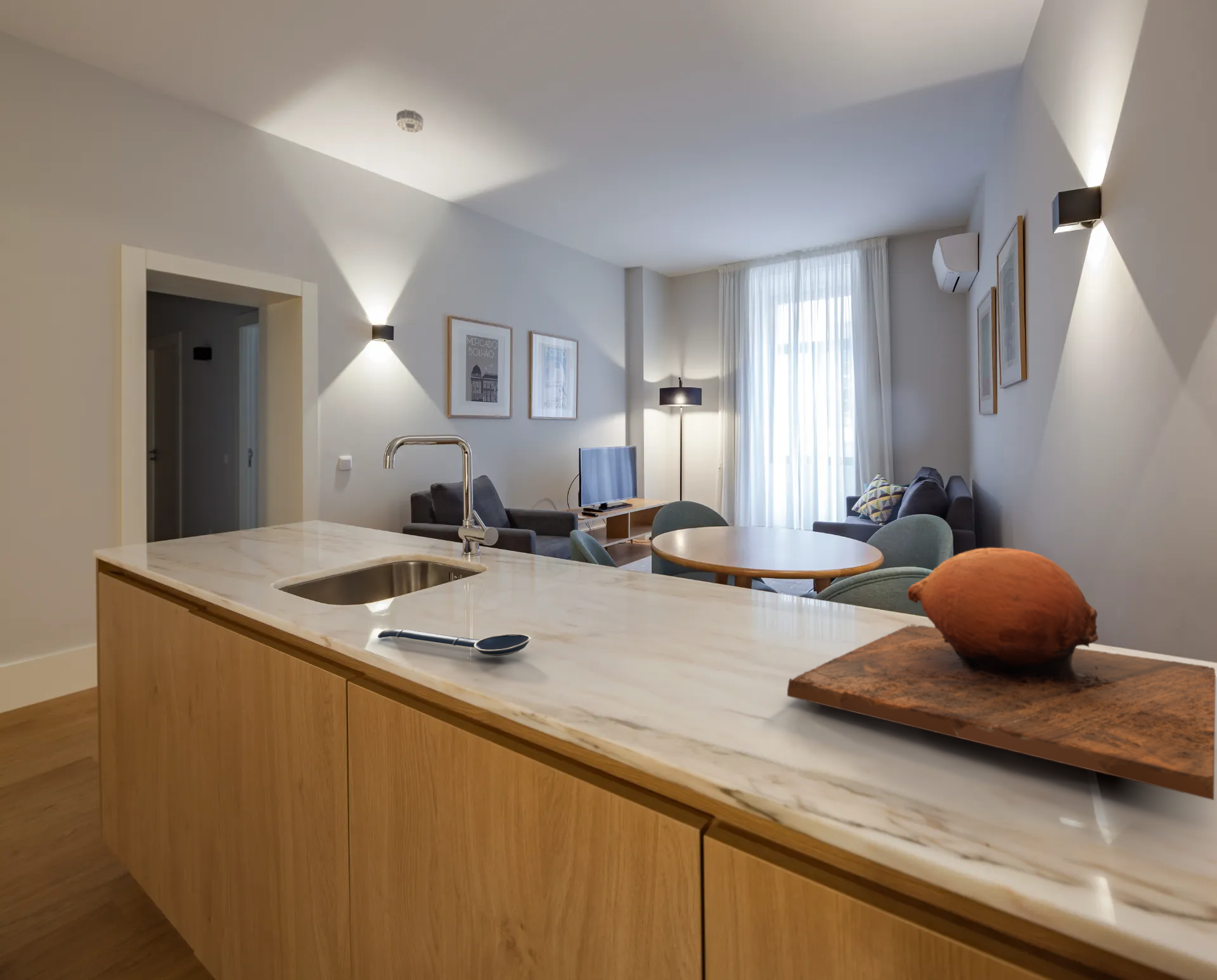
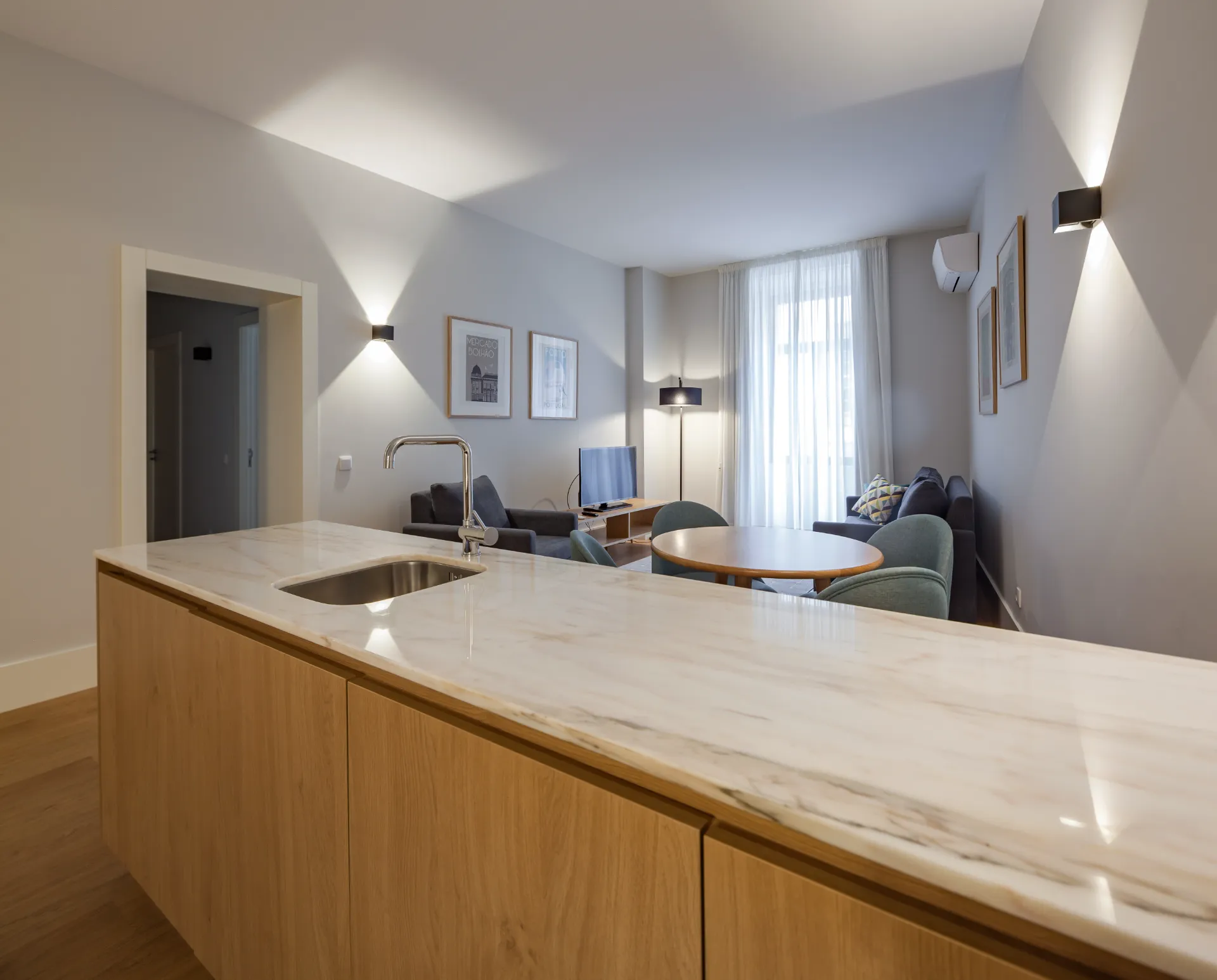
- spoon (454, 637)
- smoke detector (409, 120)
- chopping board (1008, 619)
